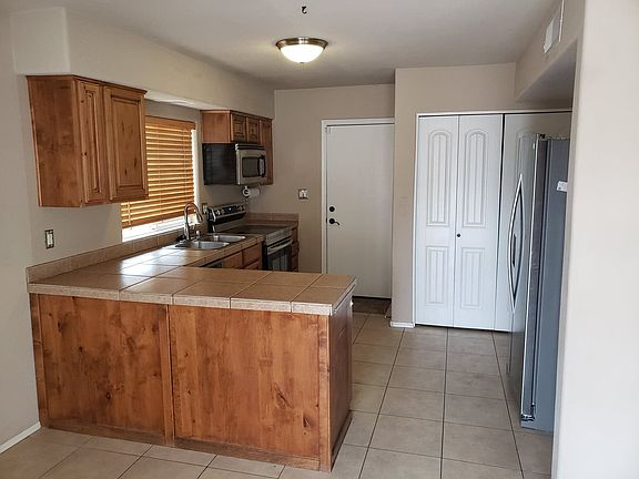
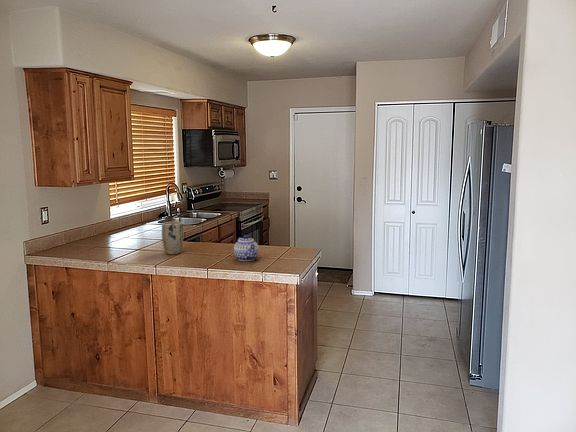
+ teapot (246, 247)
+ plant pot (172, 238)
